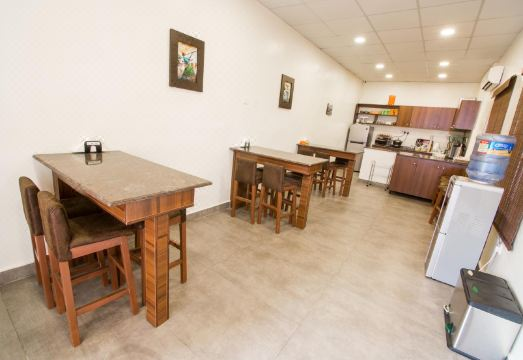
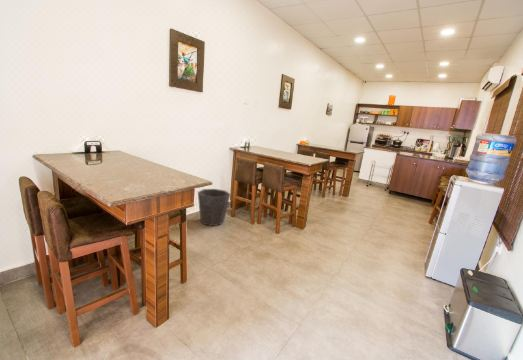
+ waste bin (213, 207)
